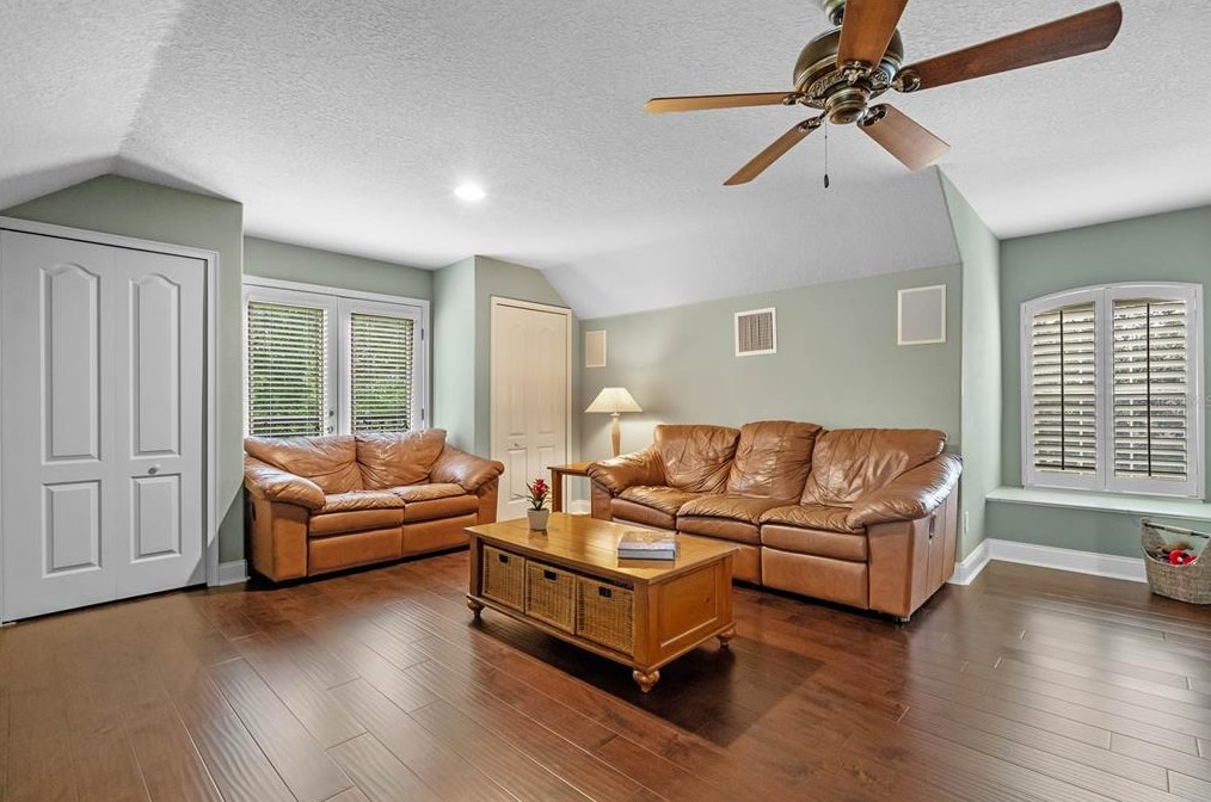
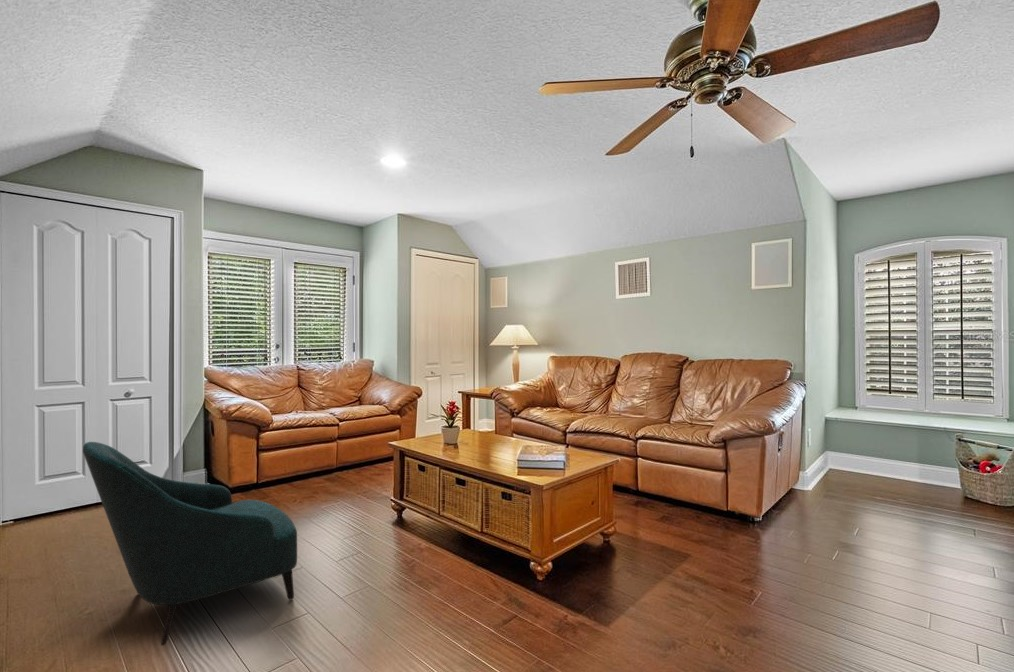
+ armchair (206, 514)
